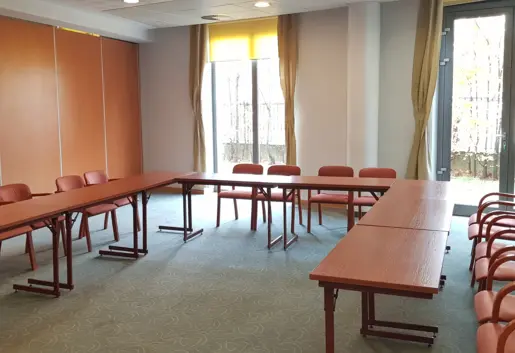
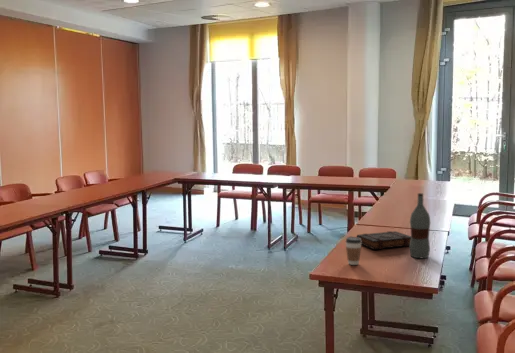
+ book (384, 239)
+ coffee cup (353, 250)
+ bottle (420, 225)
